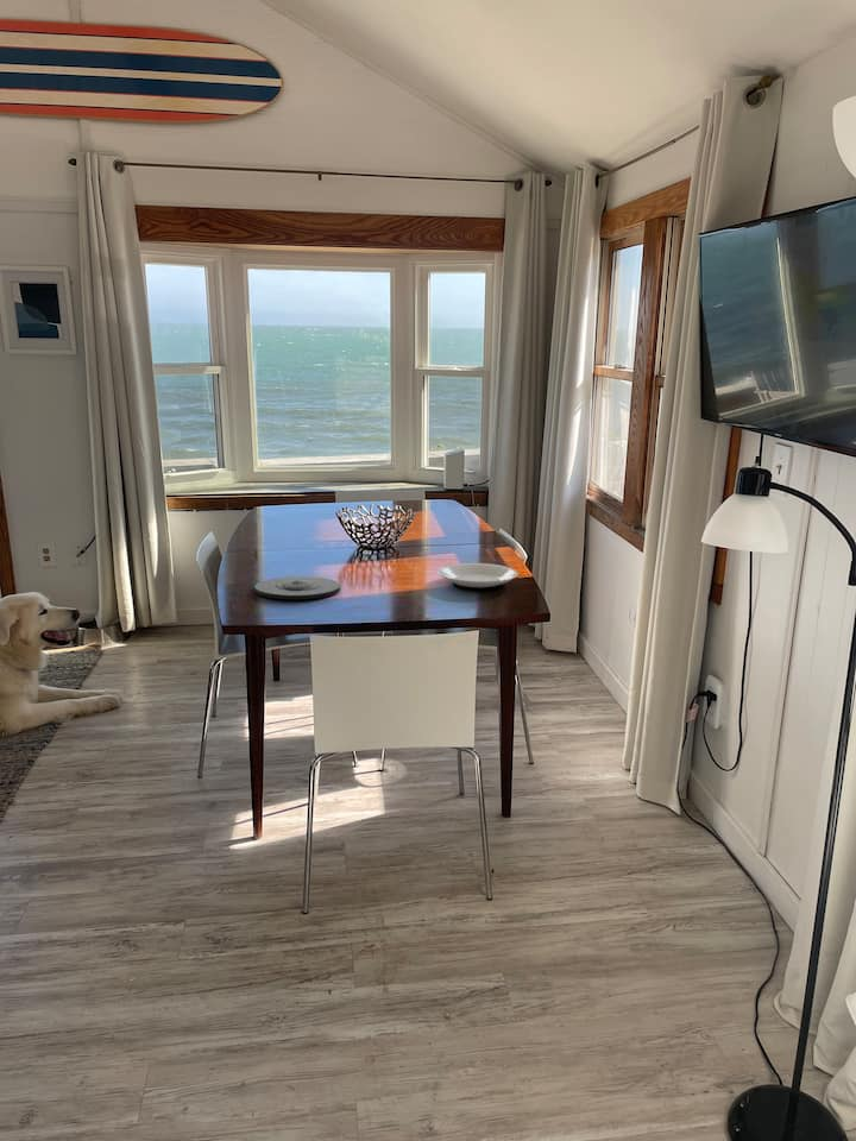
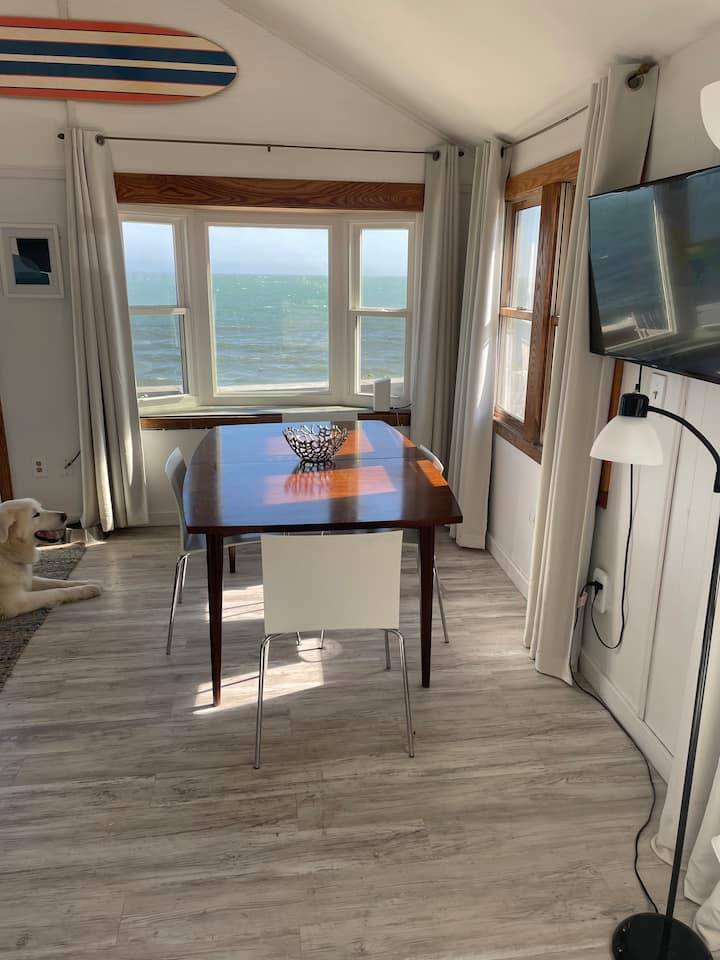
- plate (477, 578)
- plate (297, 585)
